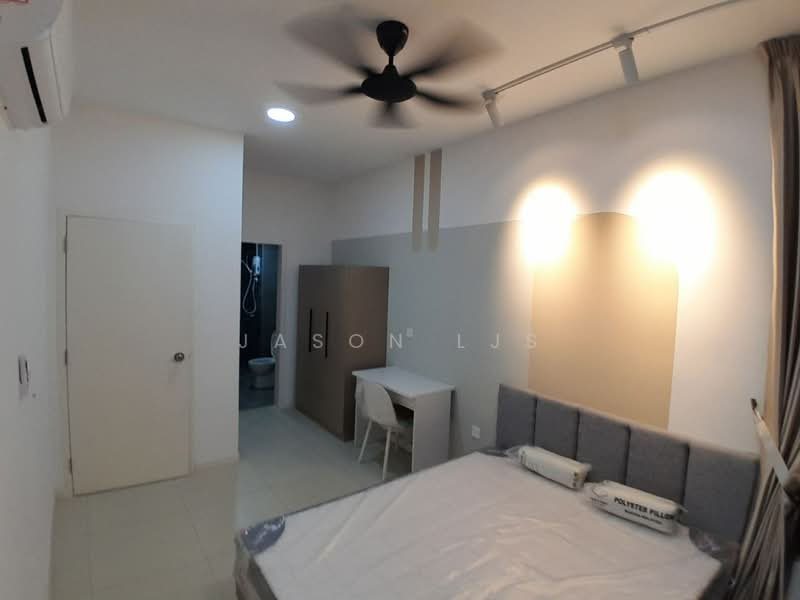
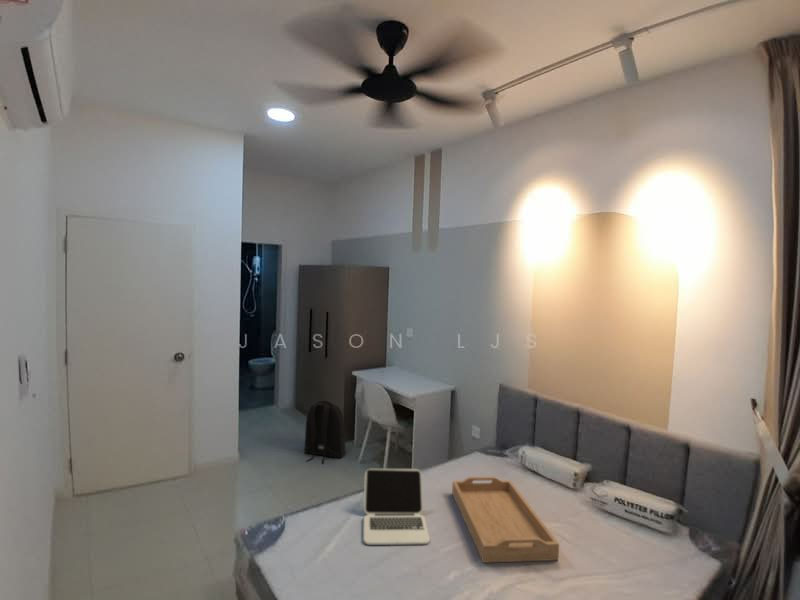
+ serving tray (498, 513)
+ laptop (395, 503)
+ backpack (324, 428)
